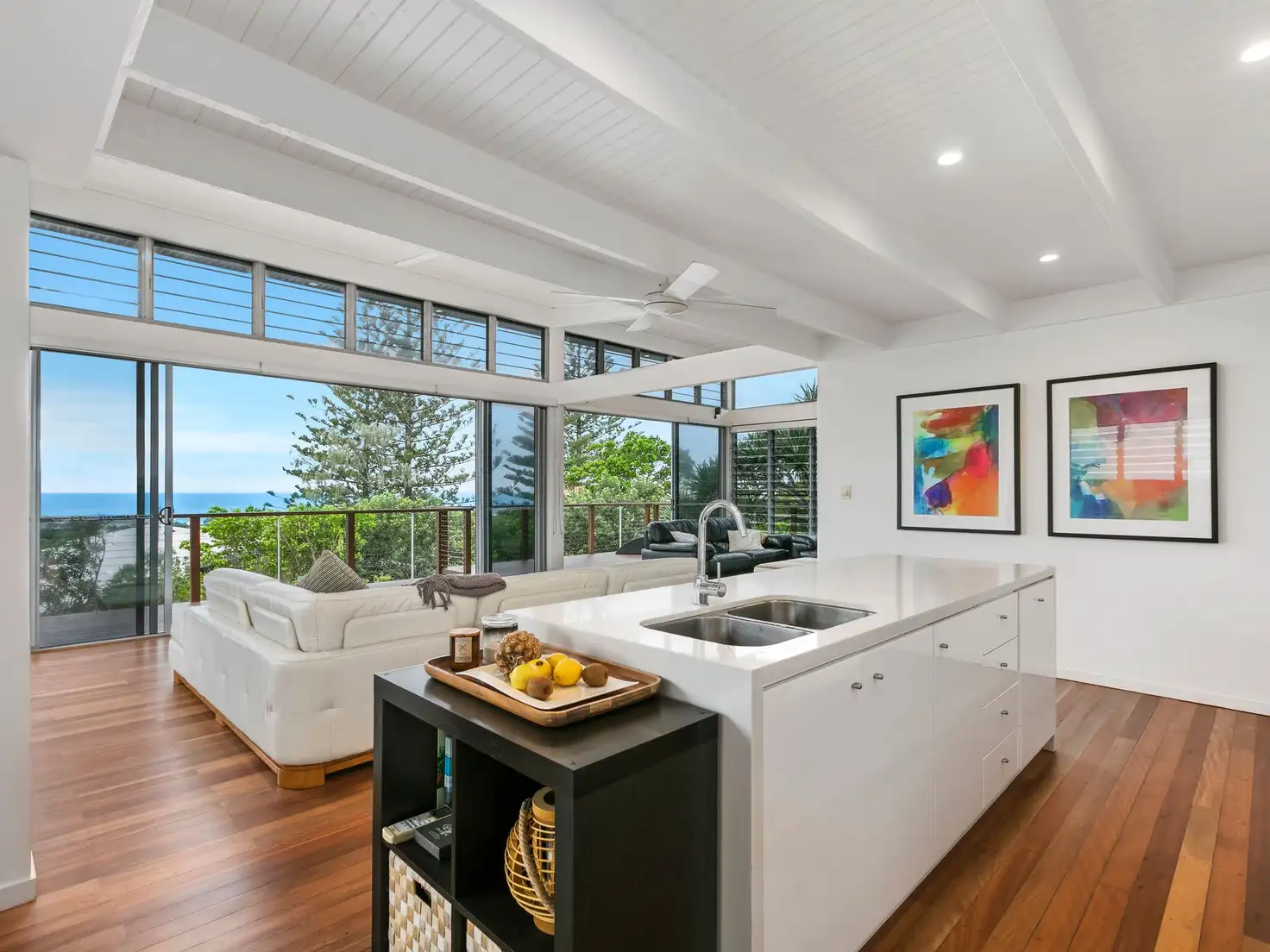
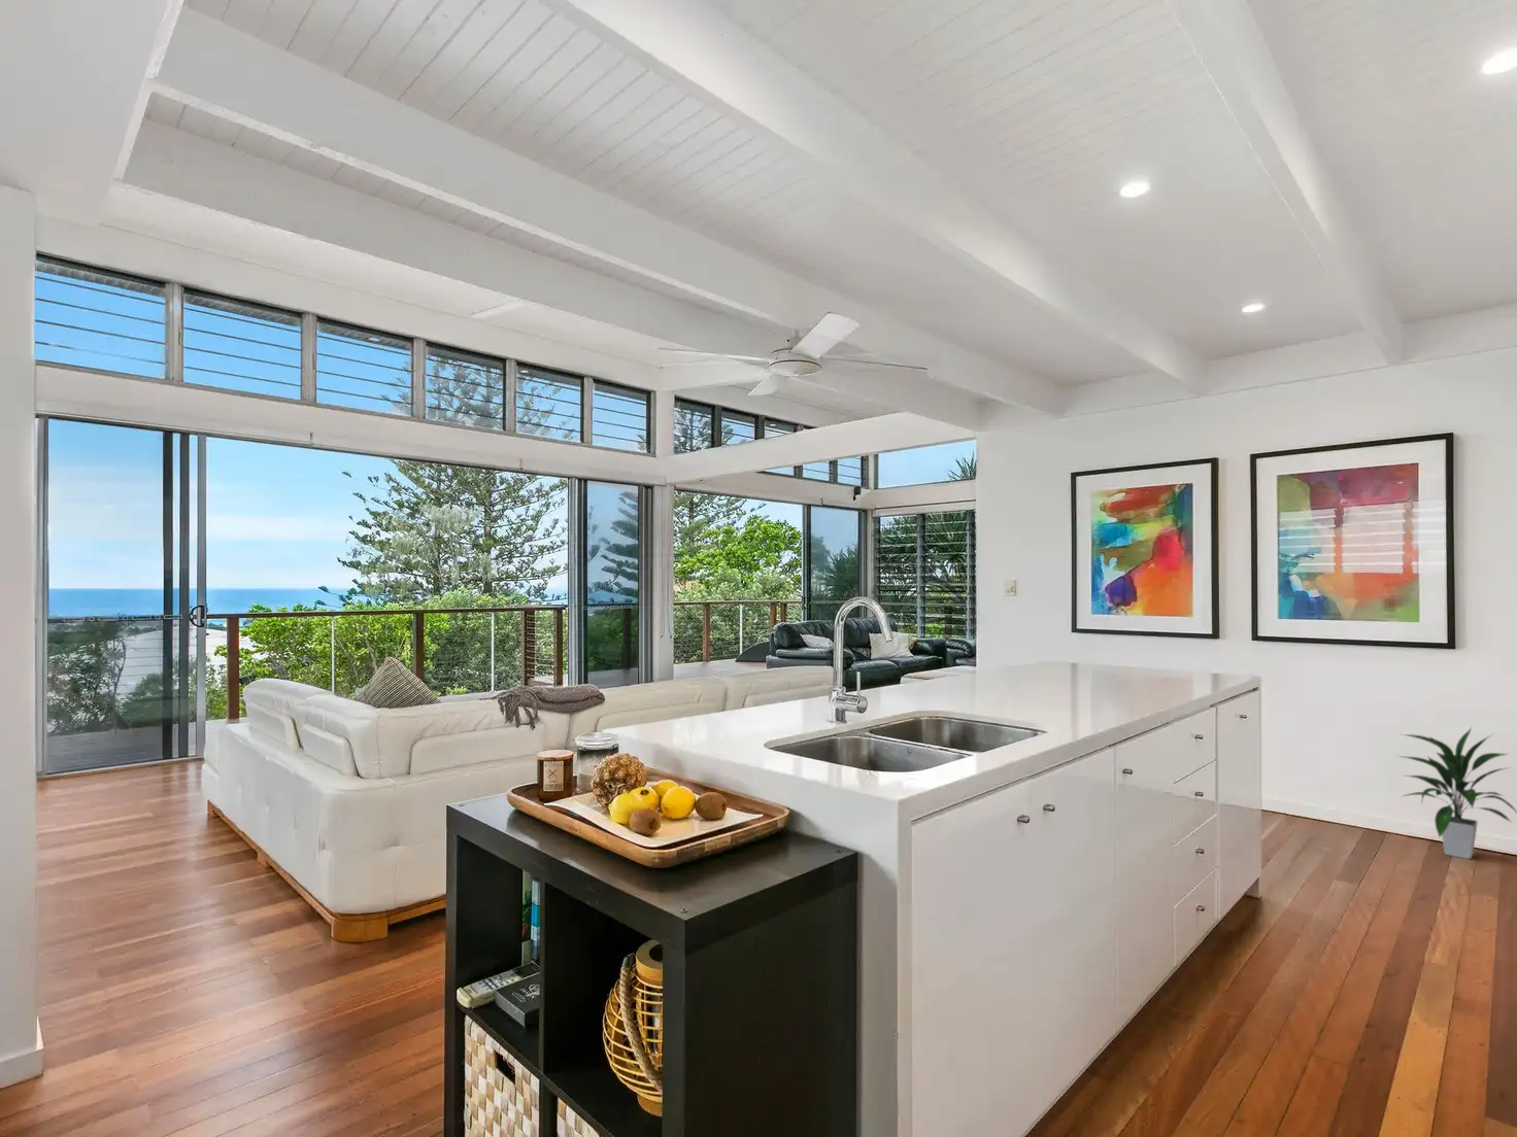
+ indoor plant (1454, 789)
